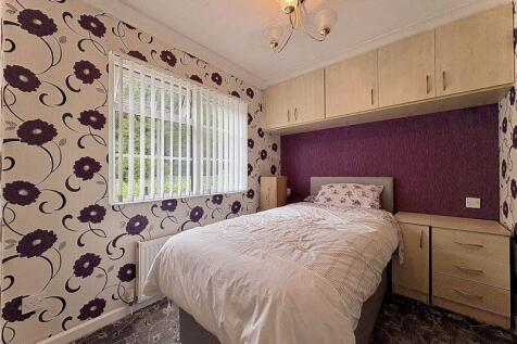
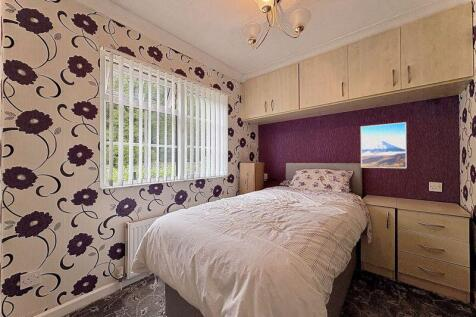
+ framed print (382, 146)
